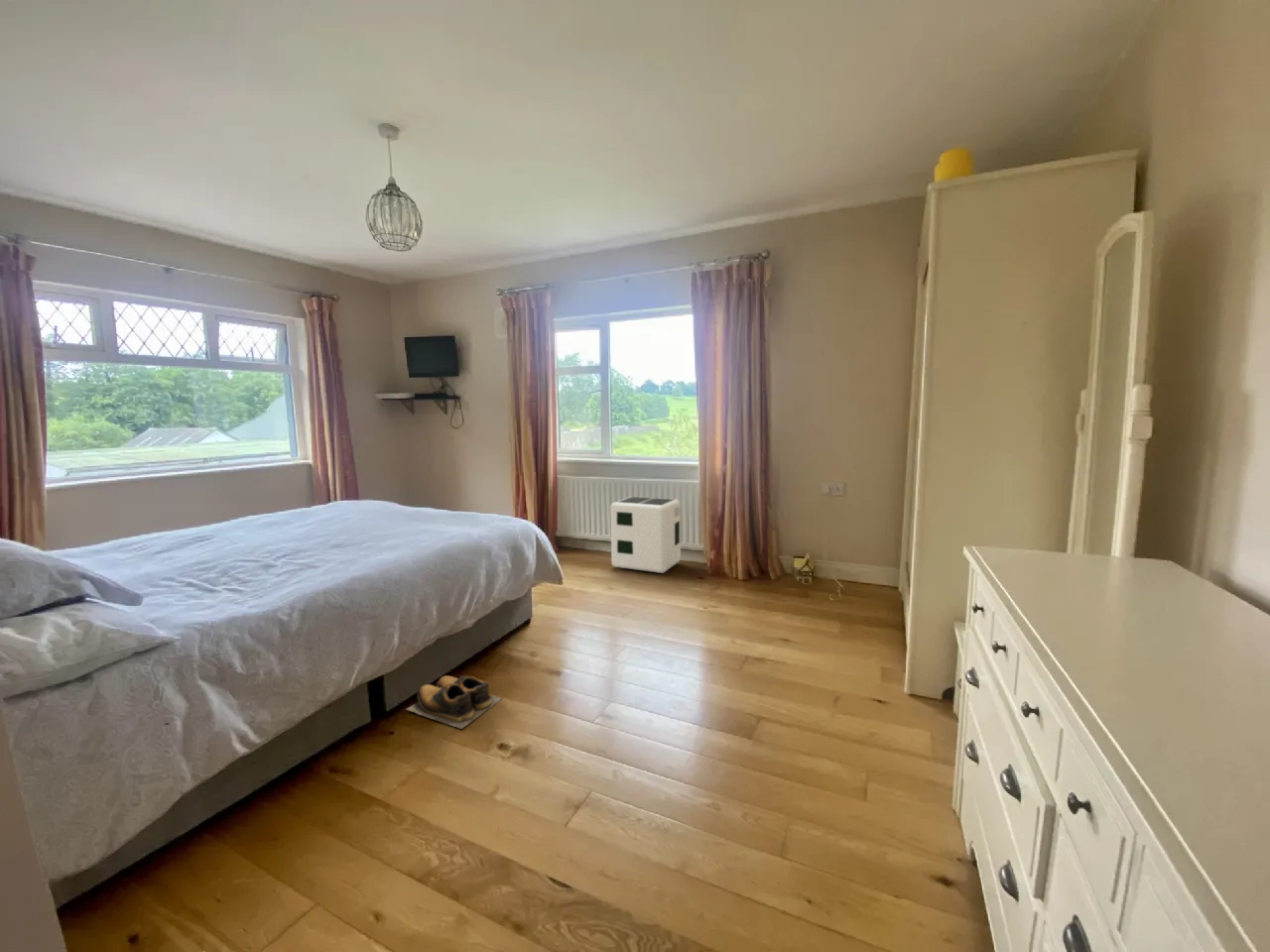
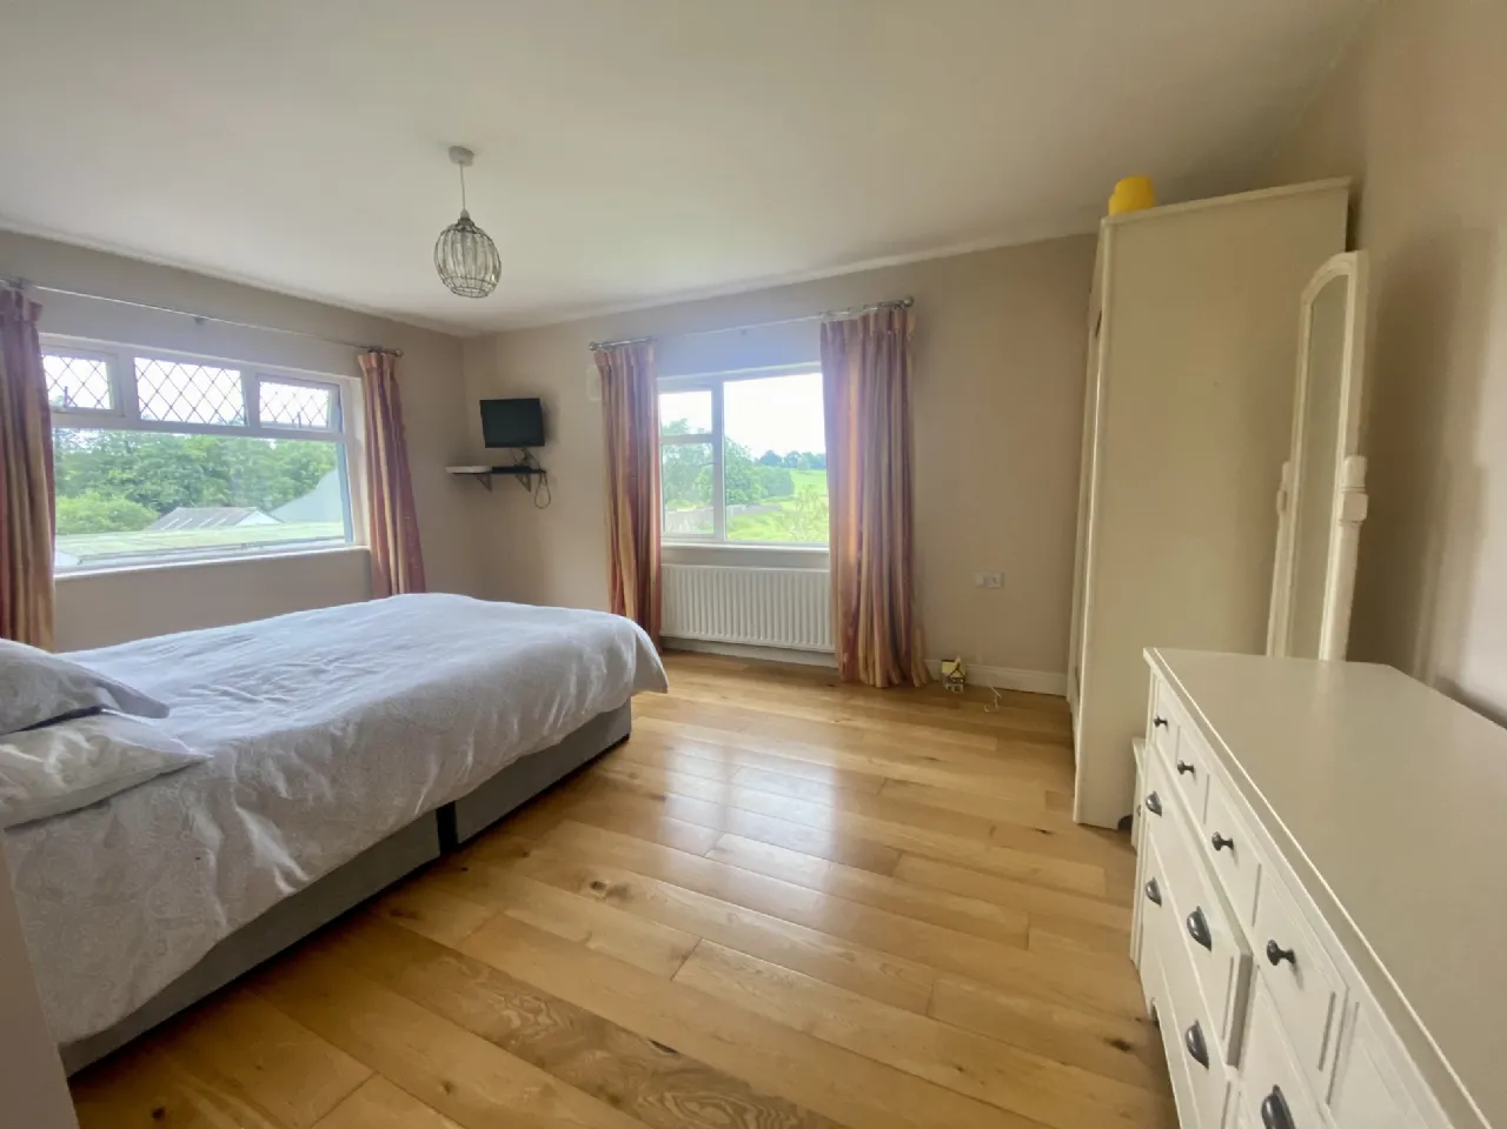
- air purifier (646, 534)
- shoes (453, 692)
